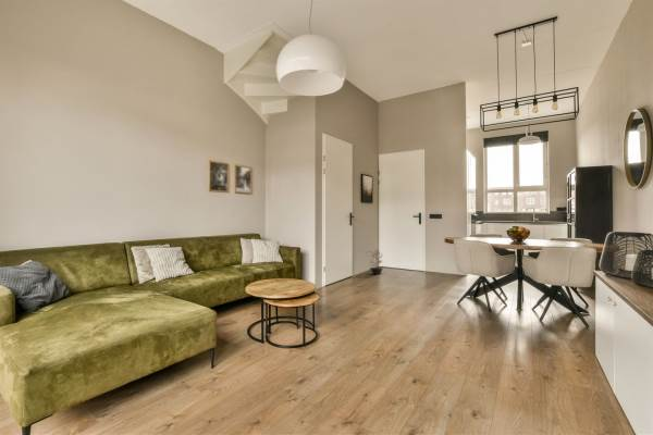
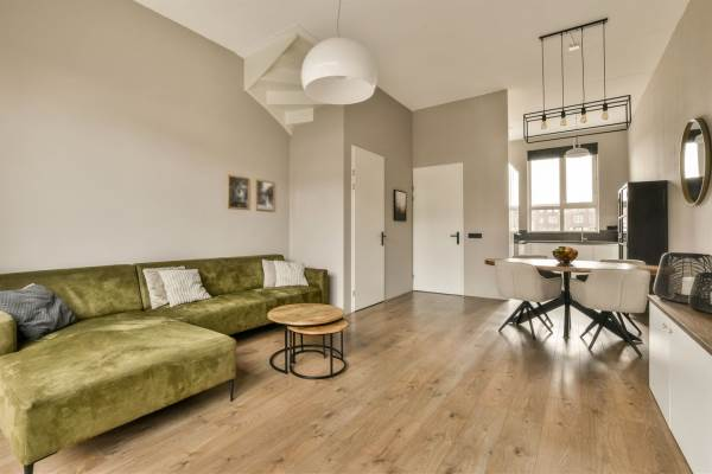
- potted plant (373, 262)
